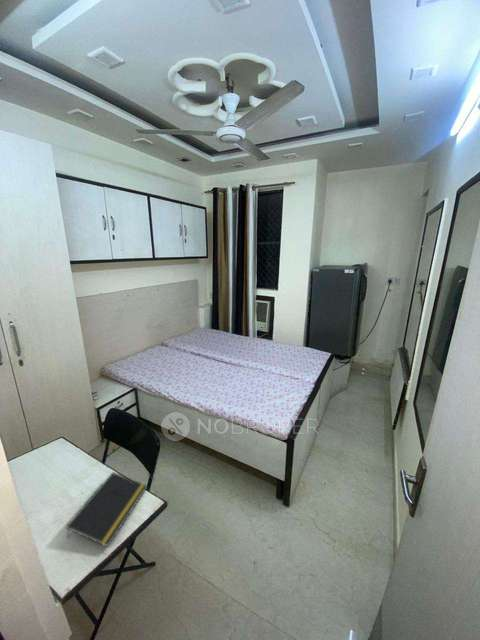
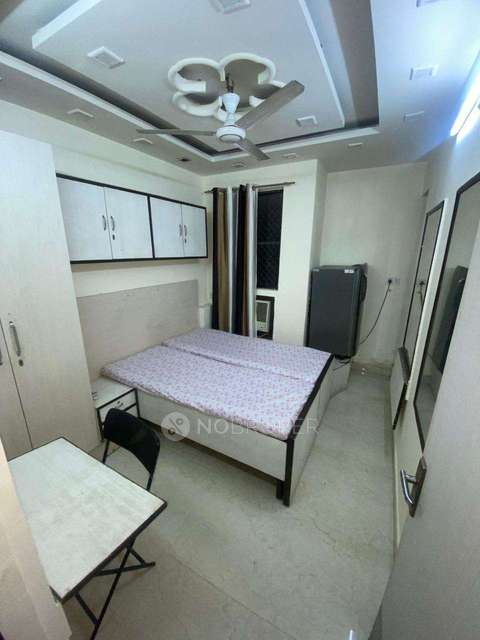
- notepad (110, 505)
